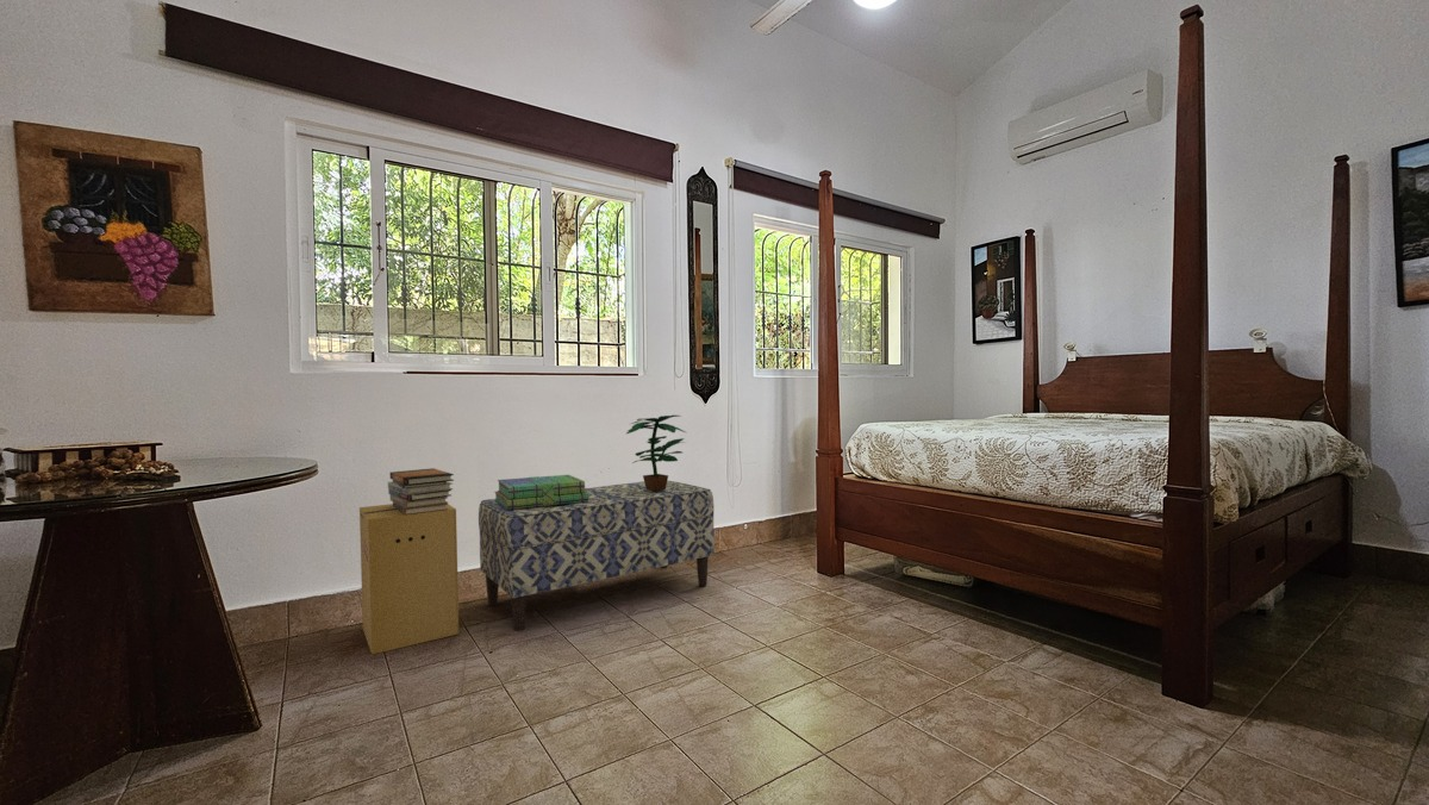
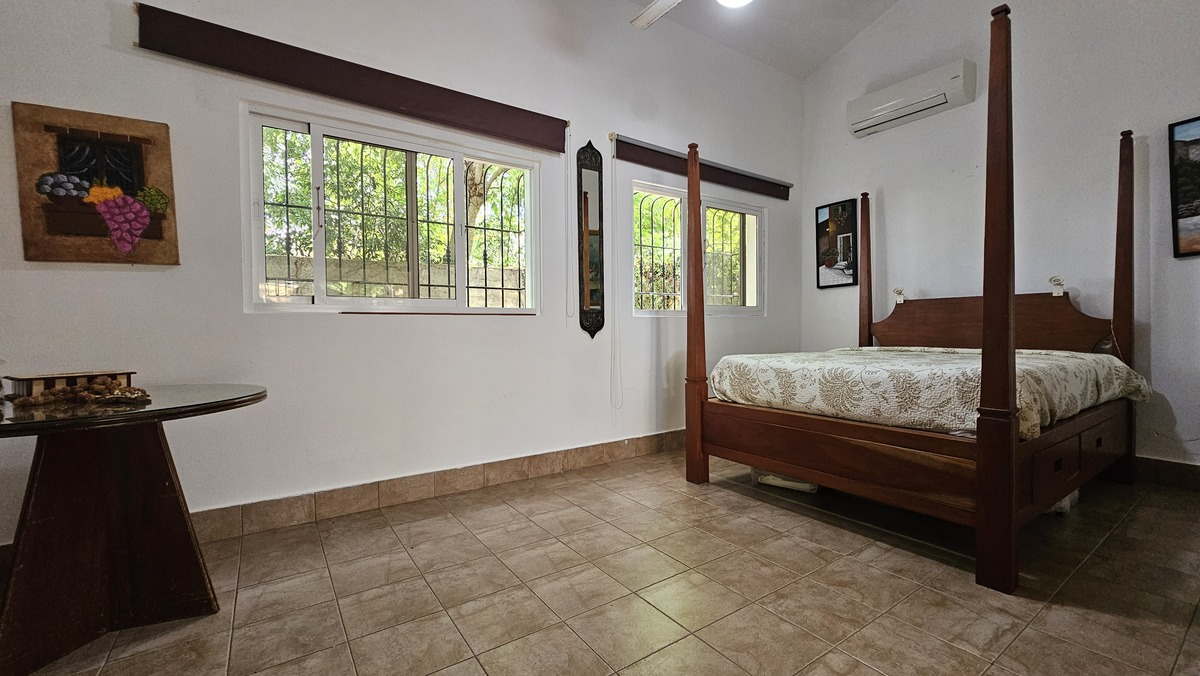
- cardboard box (408, 569)
- potted plant (657, 451)
- book stack (419, 489)
- stack of books (541, 489)
- bench (600, 544)
